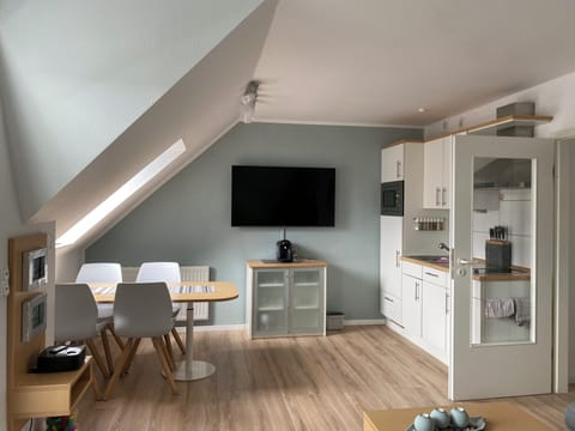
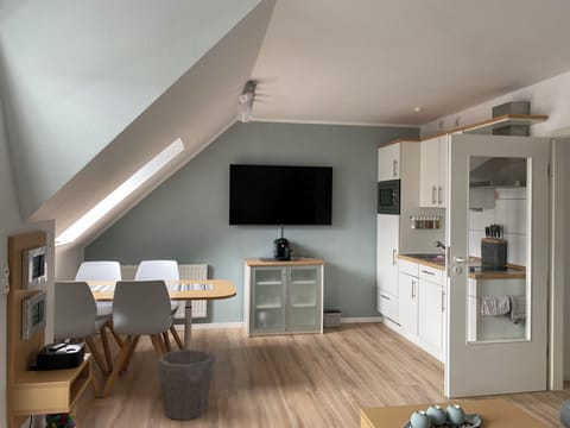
+ waste bin (185, 383)
